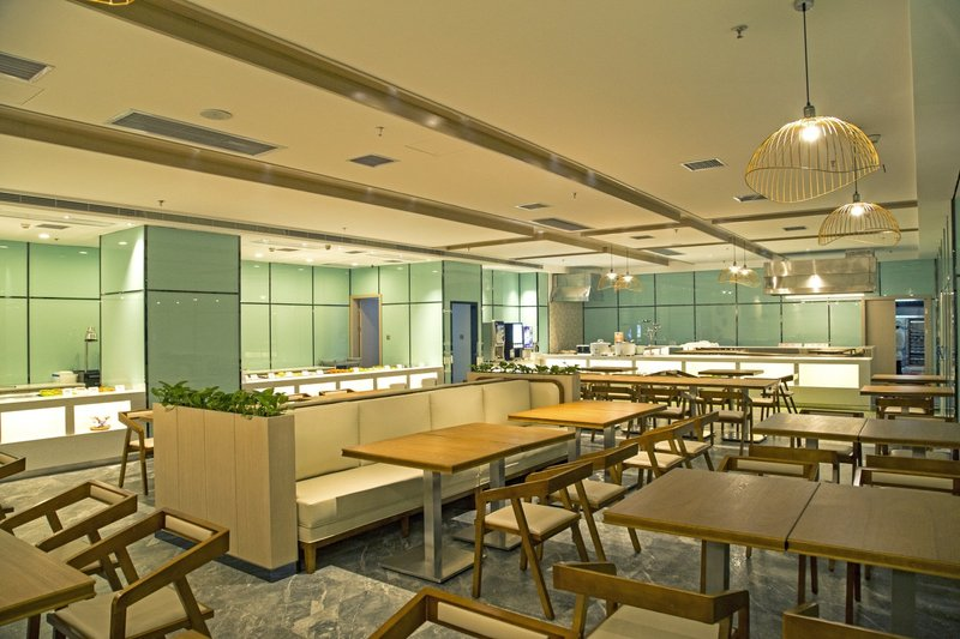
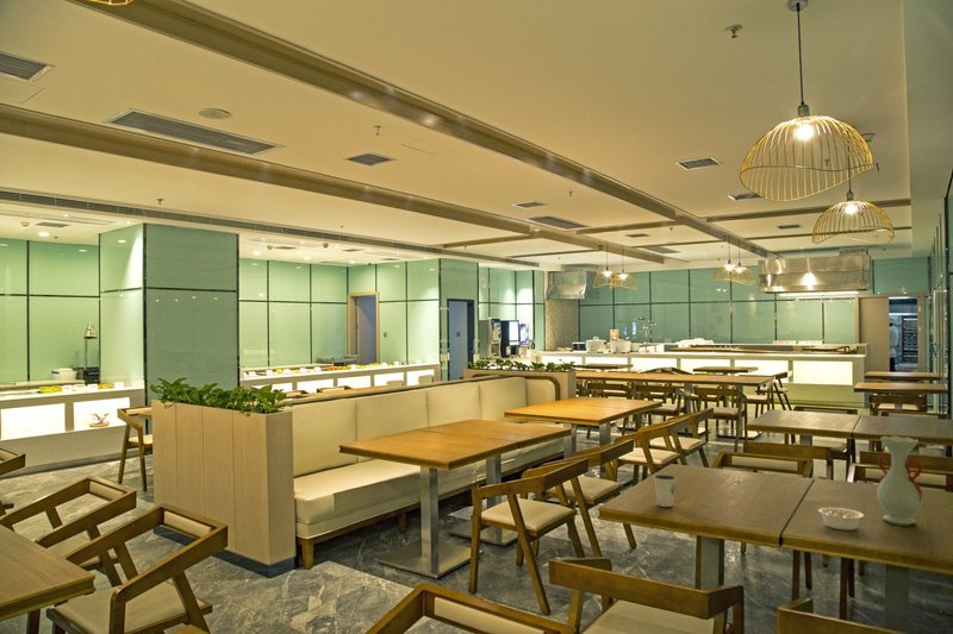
+ legume (842, 517)
+ vase (898, 479)
+ dixie cup (665, 490)
